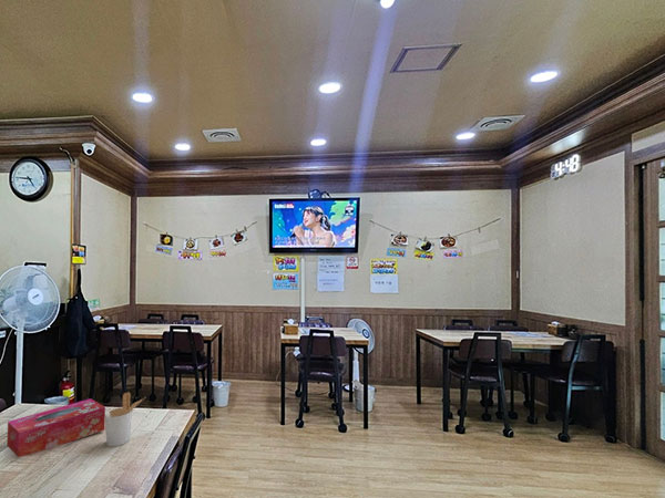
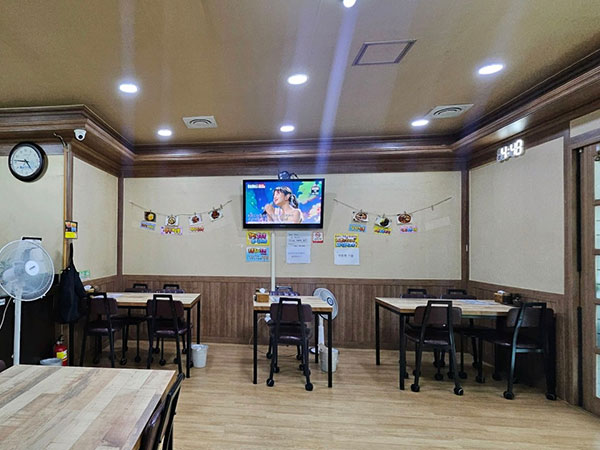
- utensil holder (124, 418)
- tissue box (58, 425)
